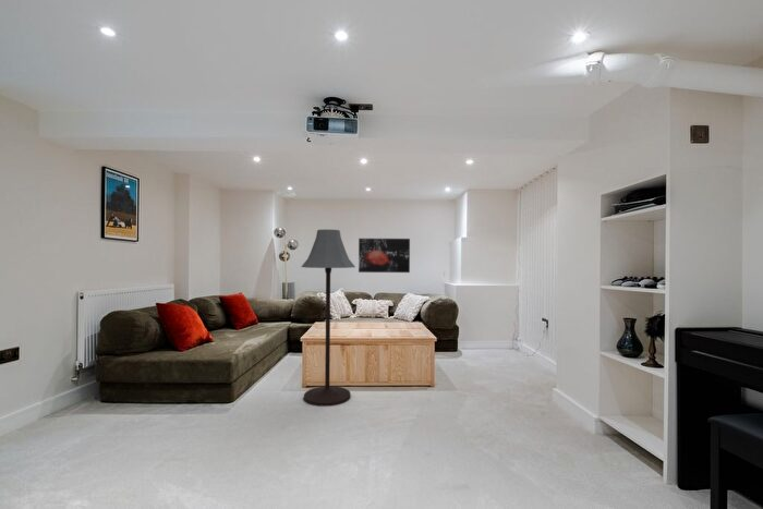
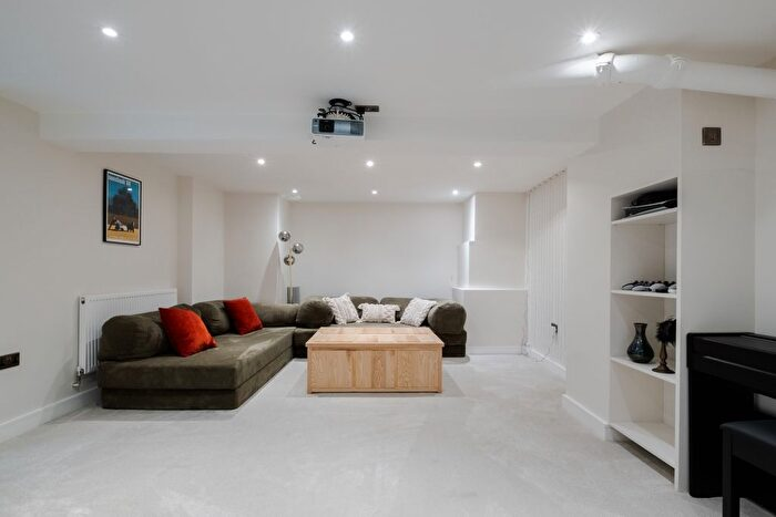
- wall art (384, 255)
- floor lamp (327, 313)
